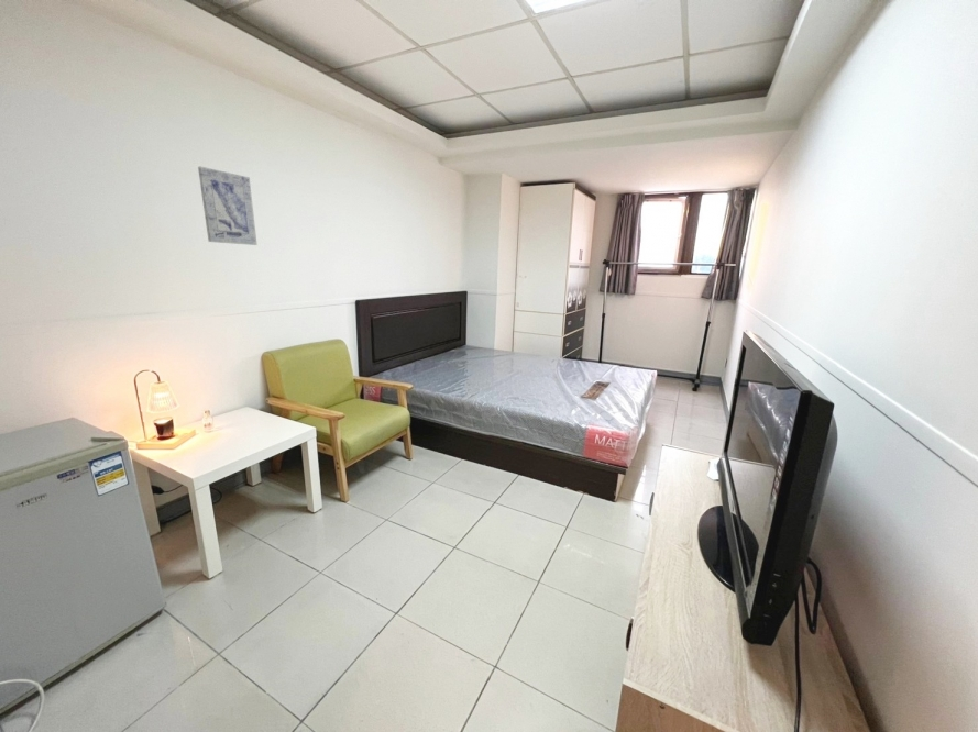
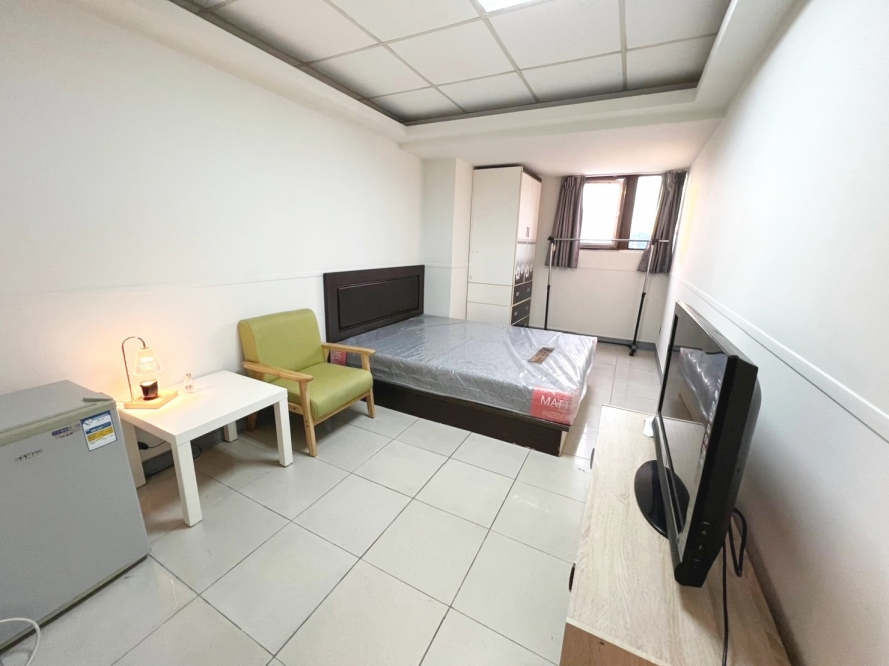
- wall art (229, 208)
